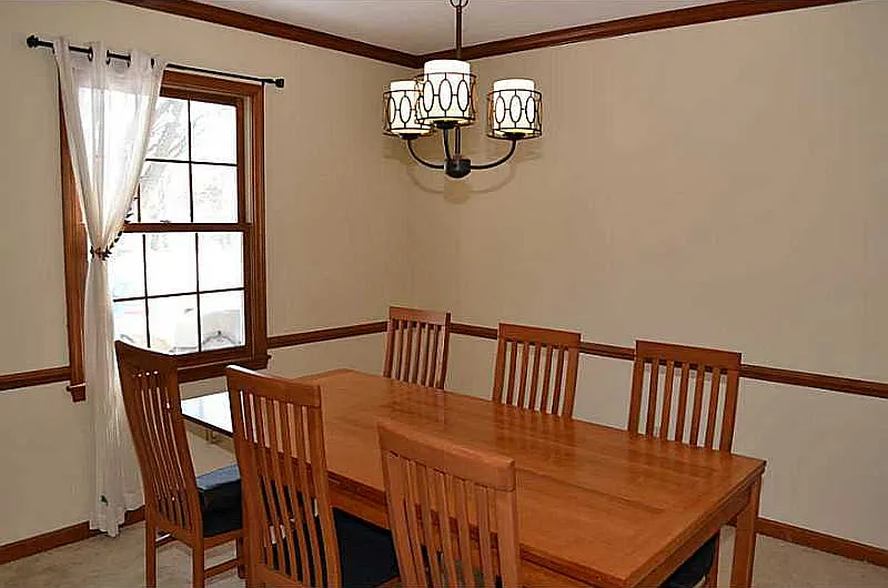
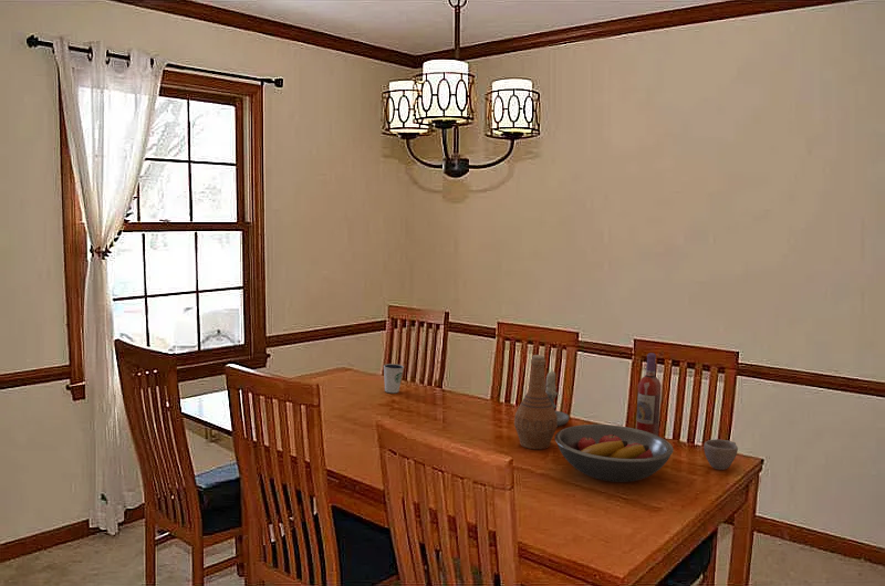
+ fruit bowl (612, 452)
+ cup (722, 454)
+ wine bottle (648, 397)
+ candle (550, 396)
+ vase (537, 400)
+ dixie cup (393, 378)
